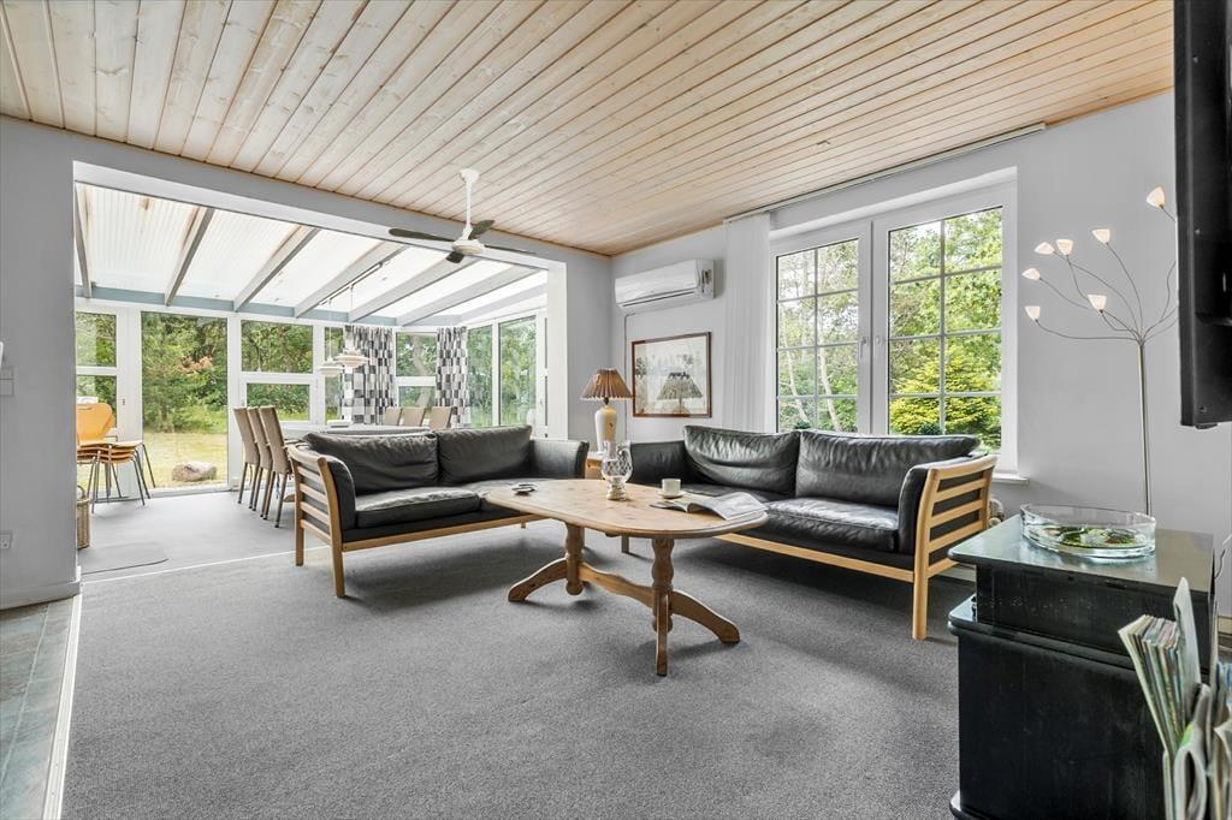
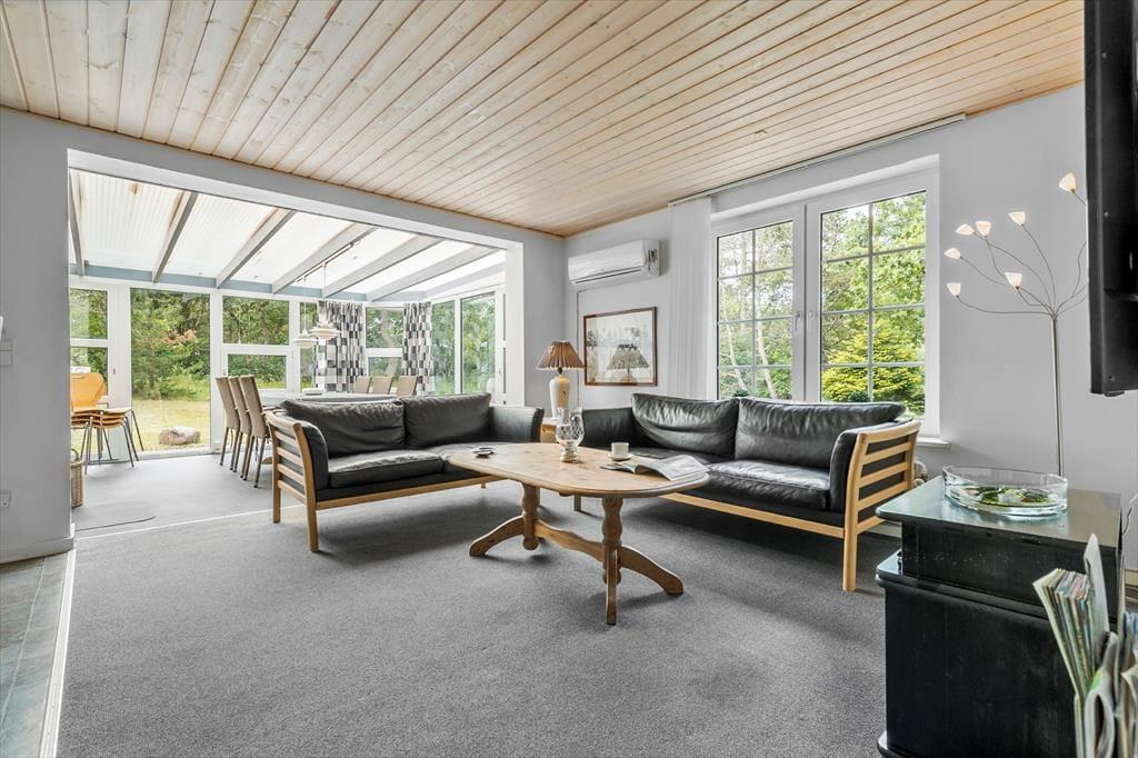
- ceiling fan (467, 210)
